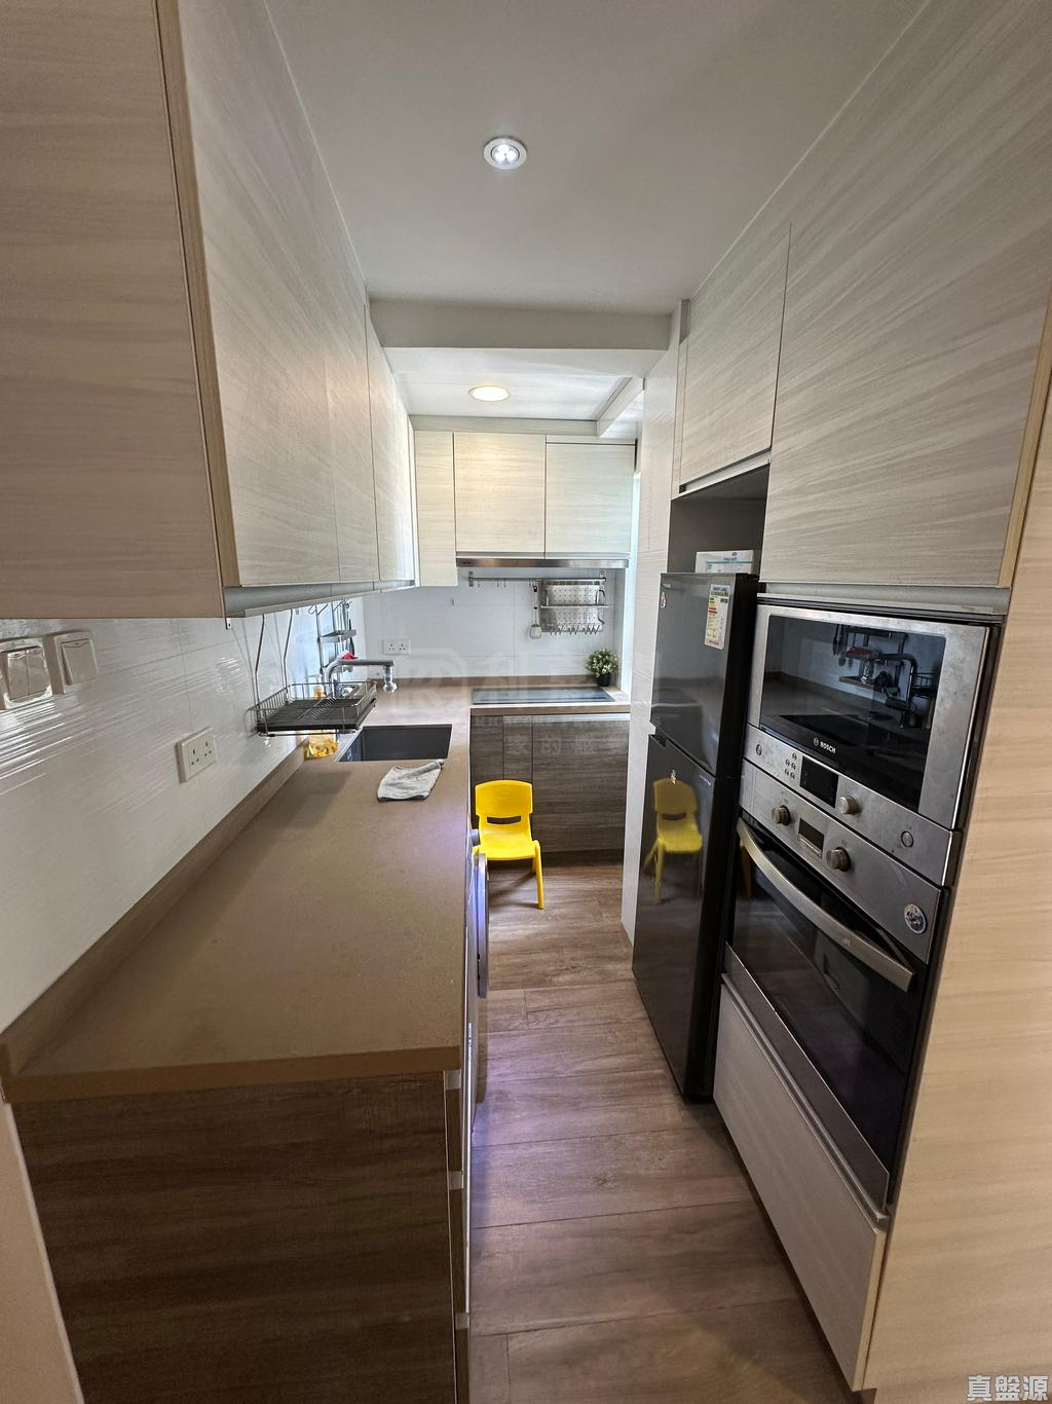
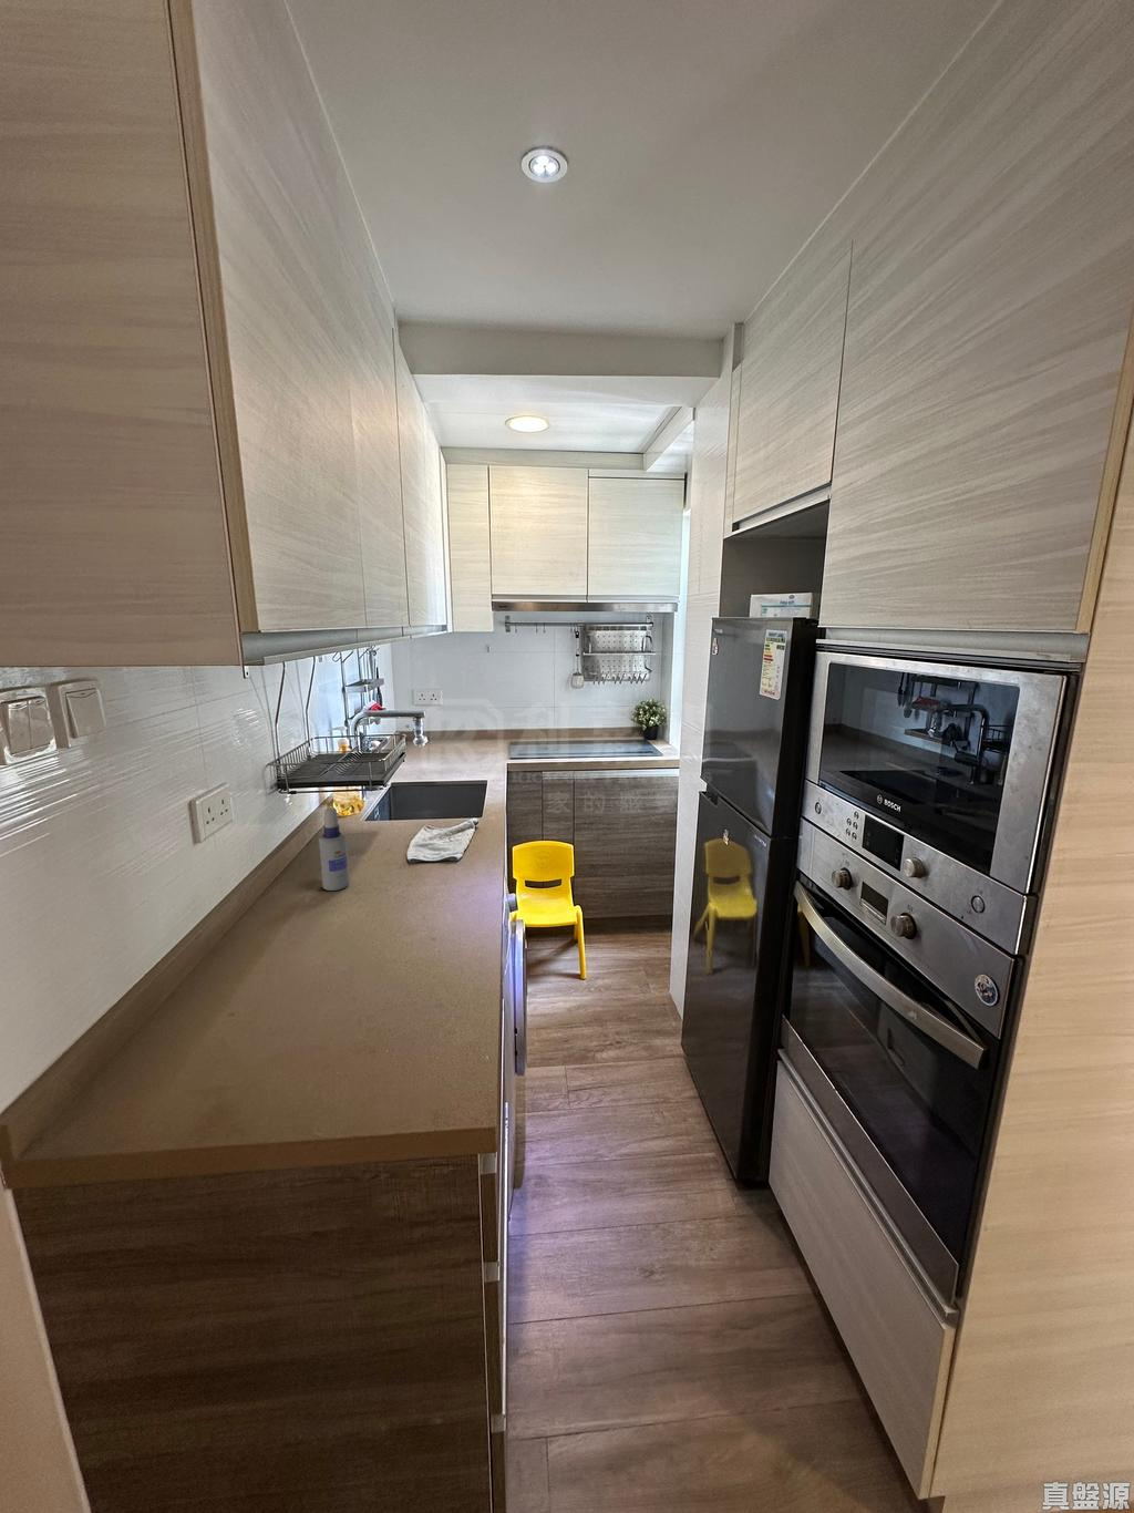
+ spray bottle (332, 847)
